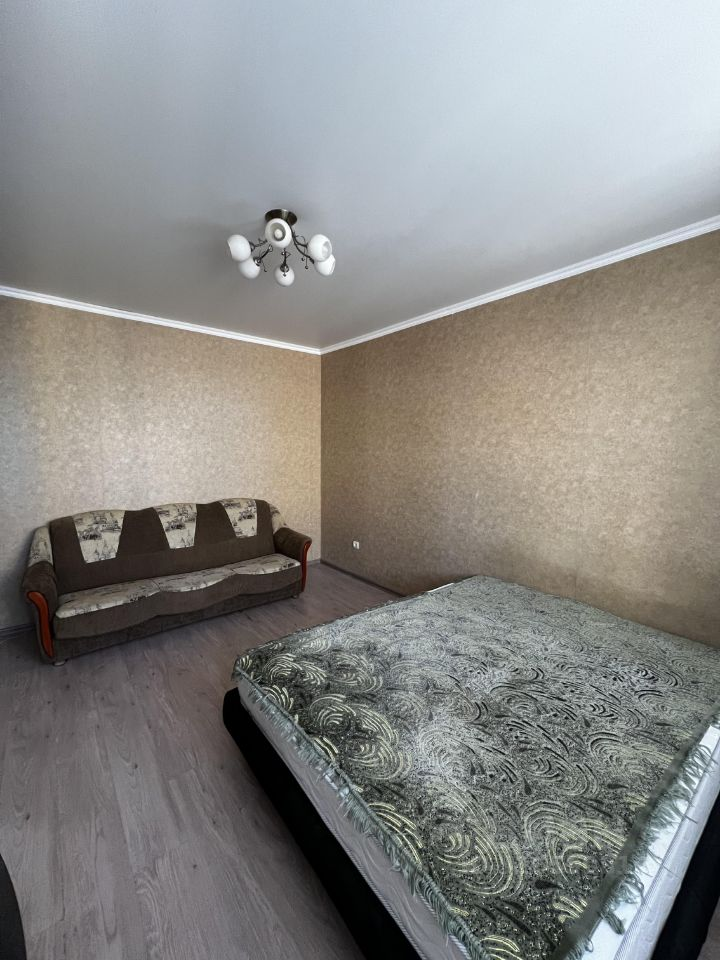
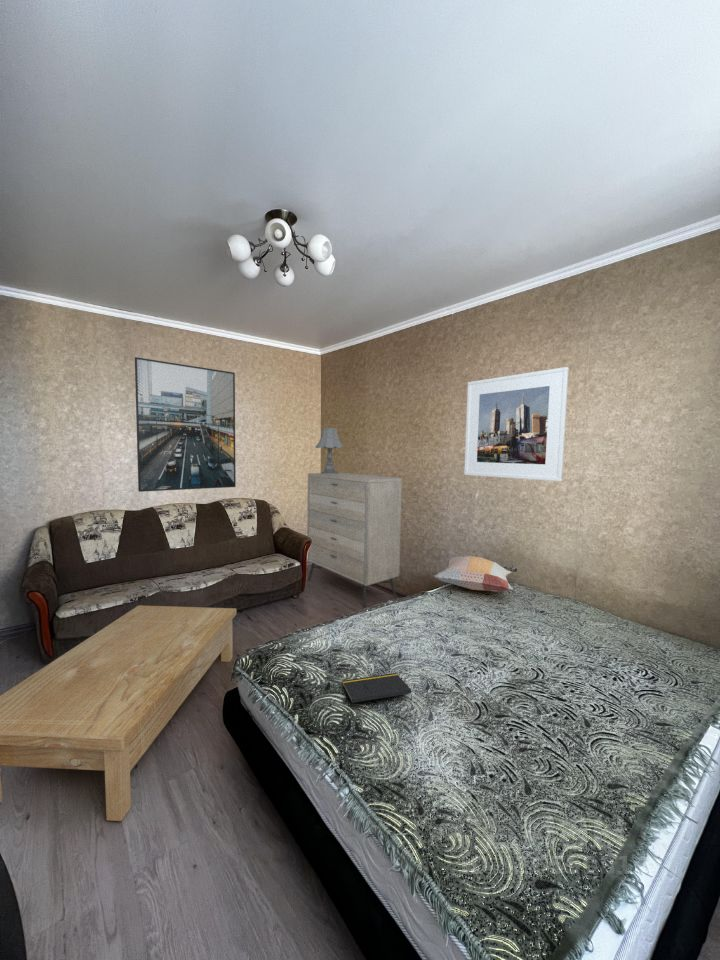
+ dresser (350, 532)
+ decorative pillow (477, 572)
+ table lamp (329, 451)
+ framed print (510, 427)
+ notepad (375, 686)
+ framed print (189, 428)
+ coffee table (133, 683)
